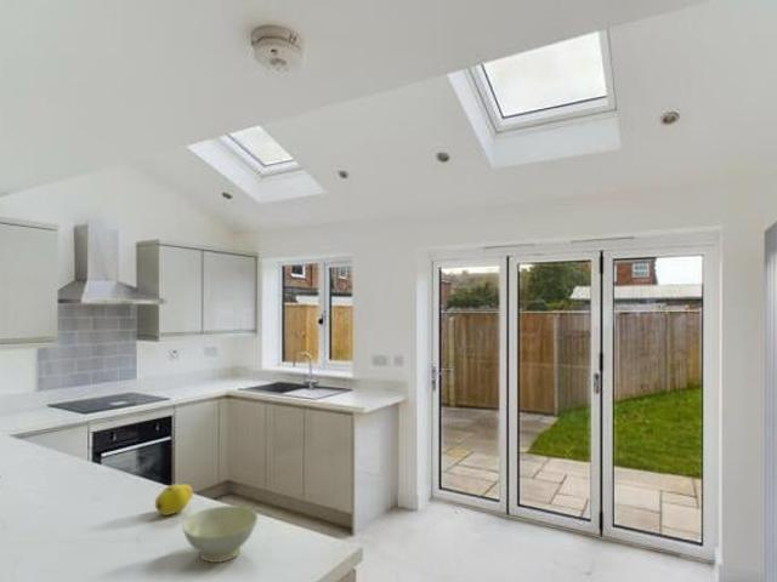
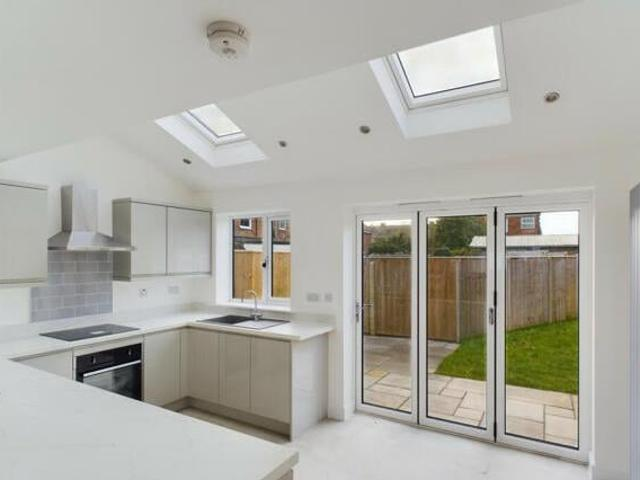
- bowl (220, 536)
- fruit (175, 497)
